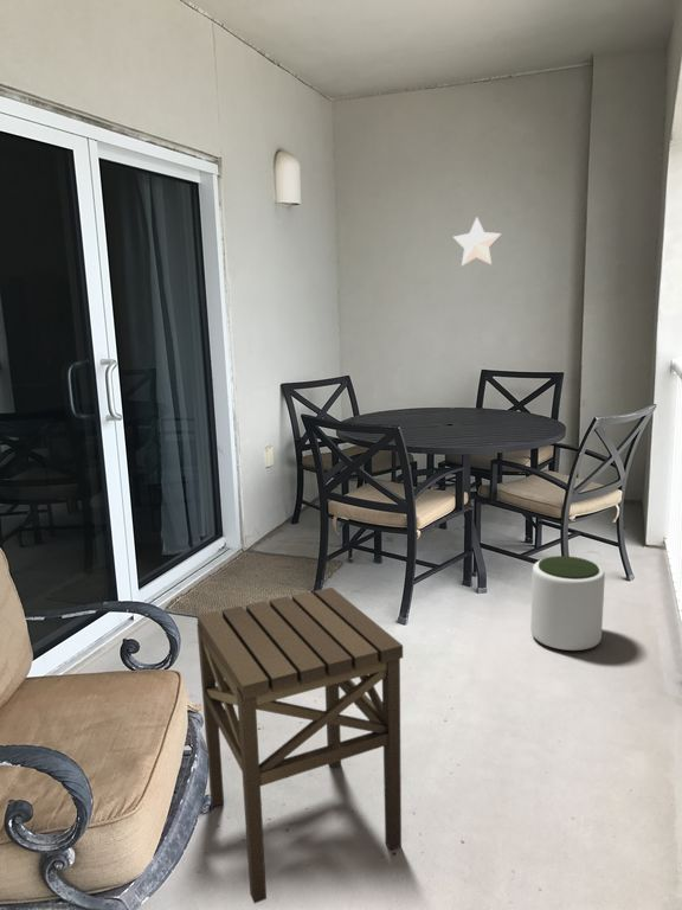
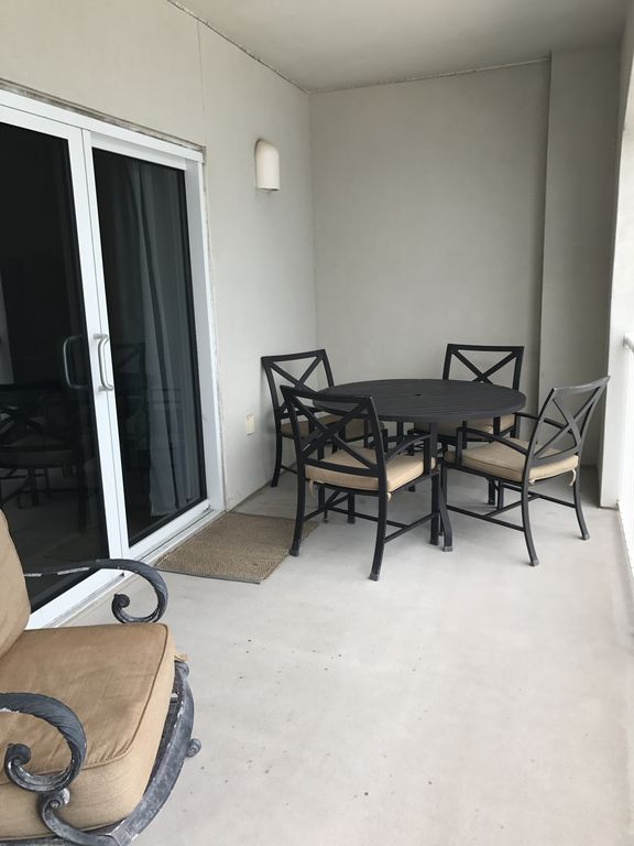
- side table (300, 731)
- decorative star (476, 241)
- plant pot (566, 602)
